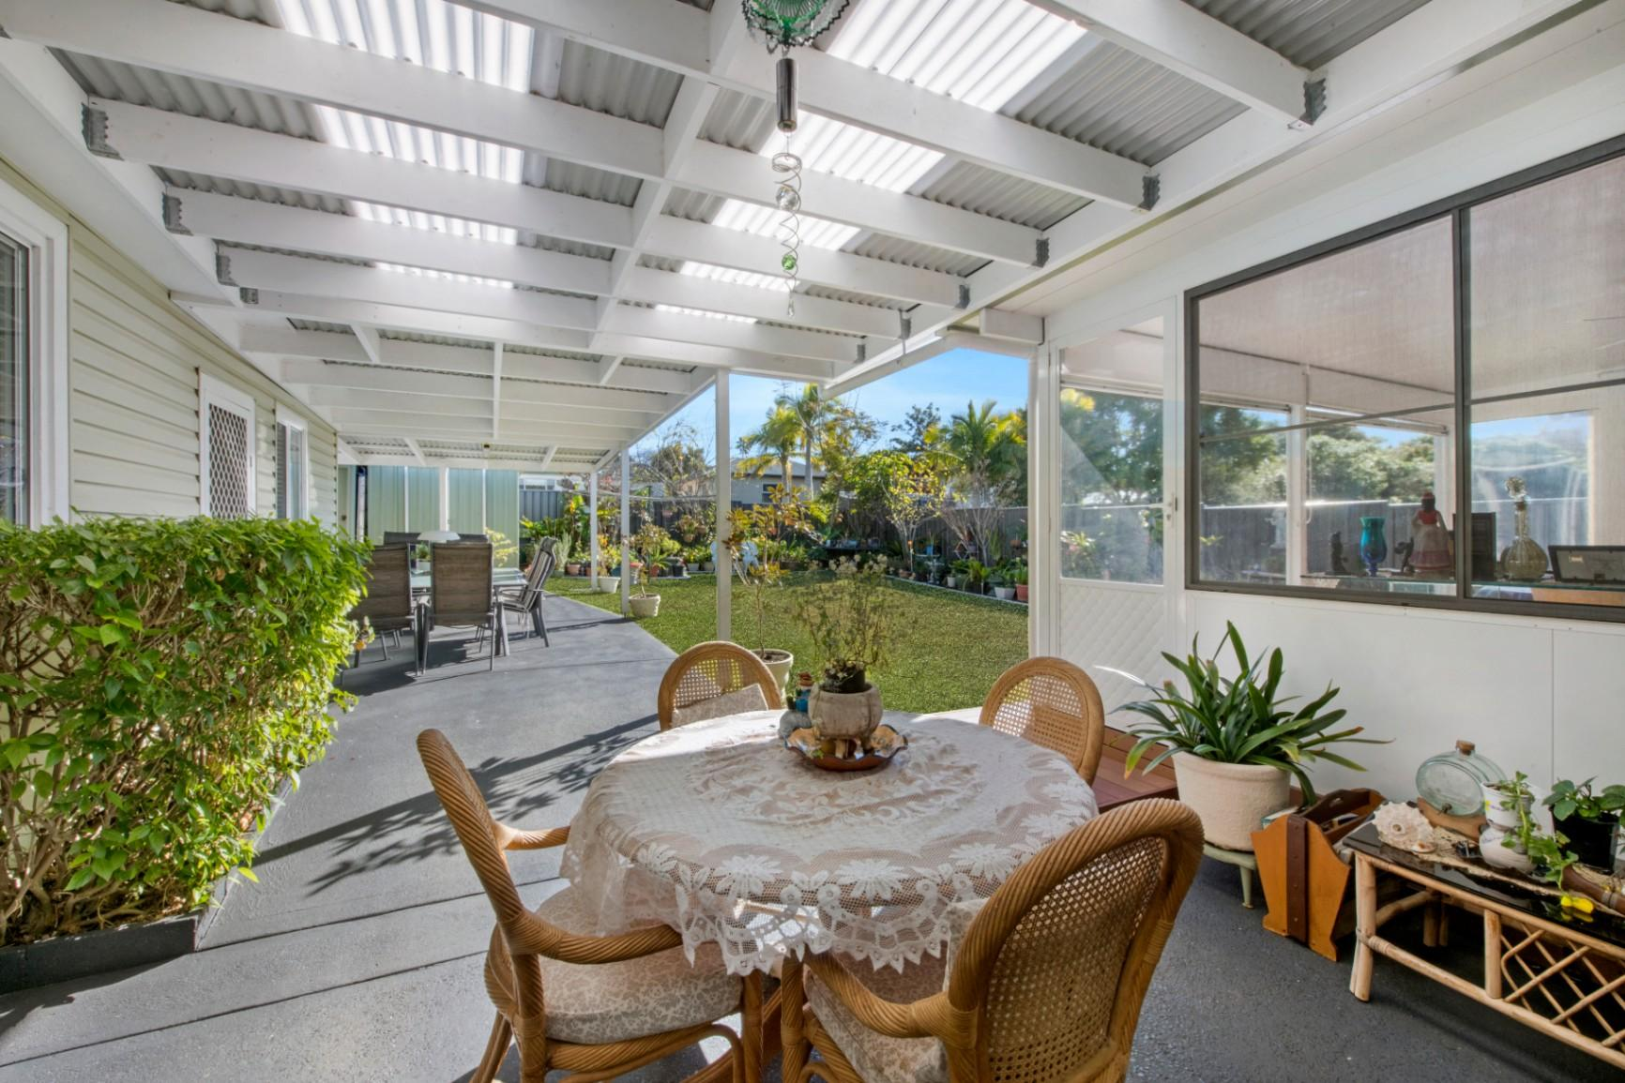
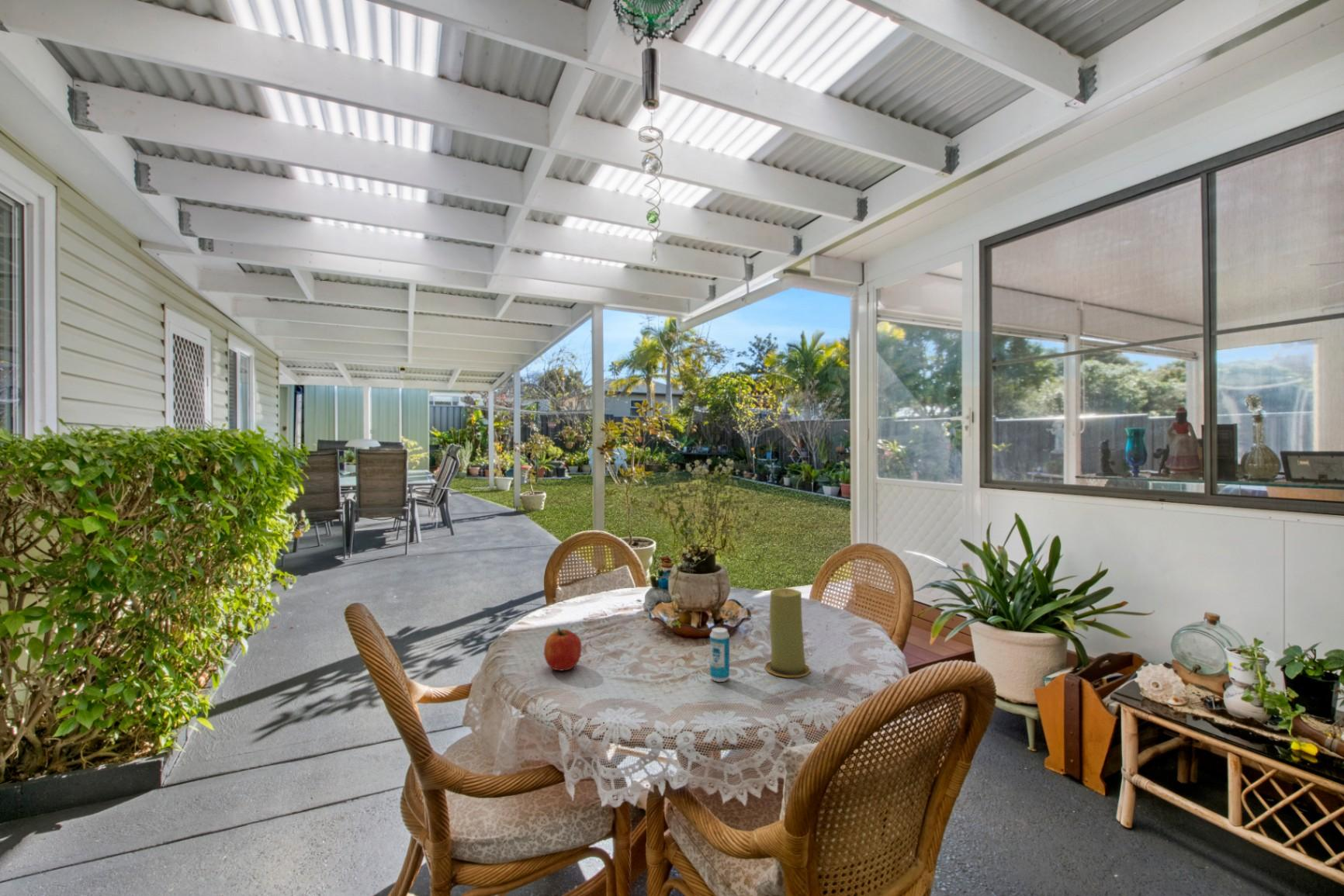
+ beverage can (719, 654)
+ candle (787, 629)
+ apple (563, 648)
